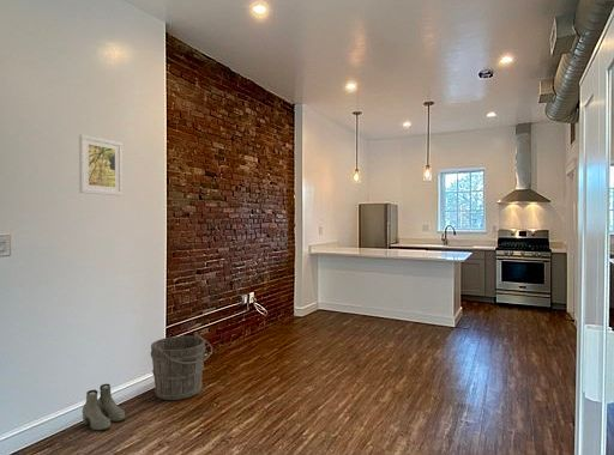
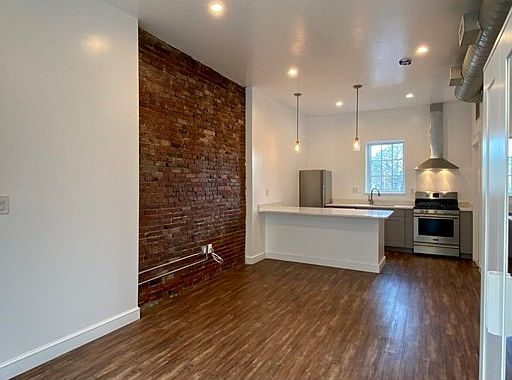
- bucket (180, 365)
- boots (103, 405)
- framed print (101, 166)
